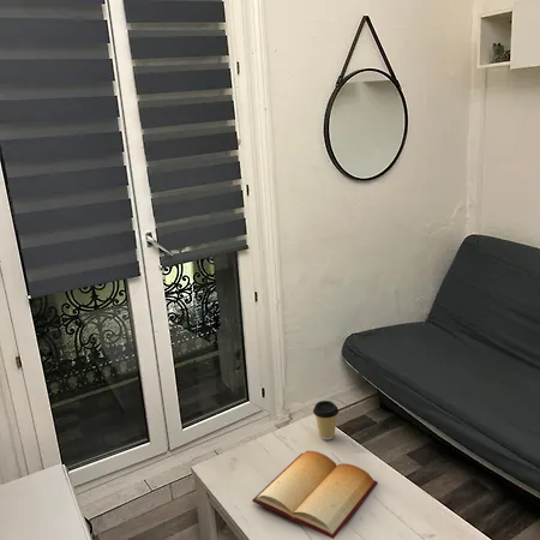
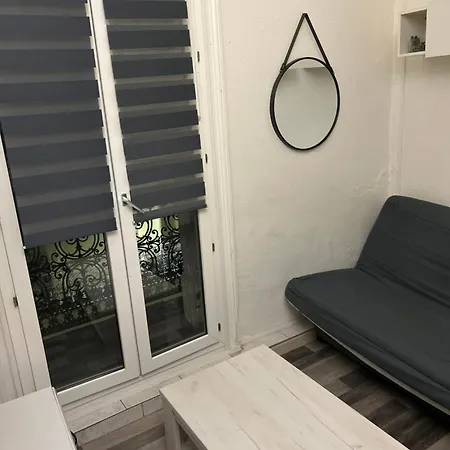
- bible (316, 486)
- coffee cup (325, 420)
